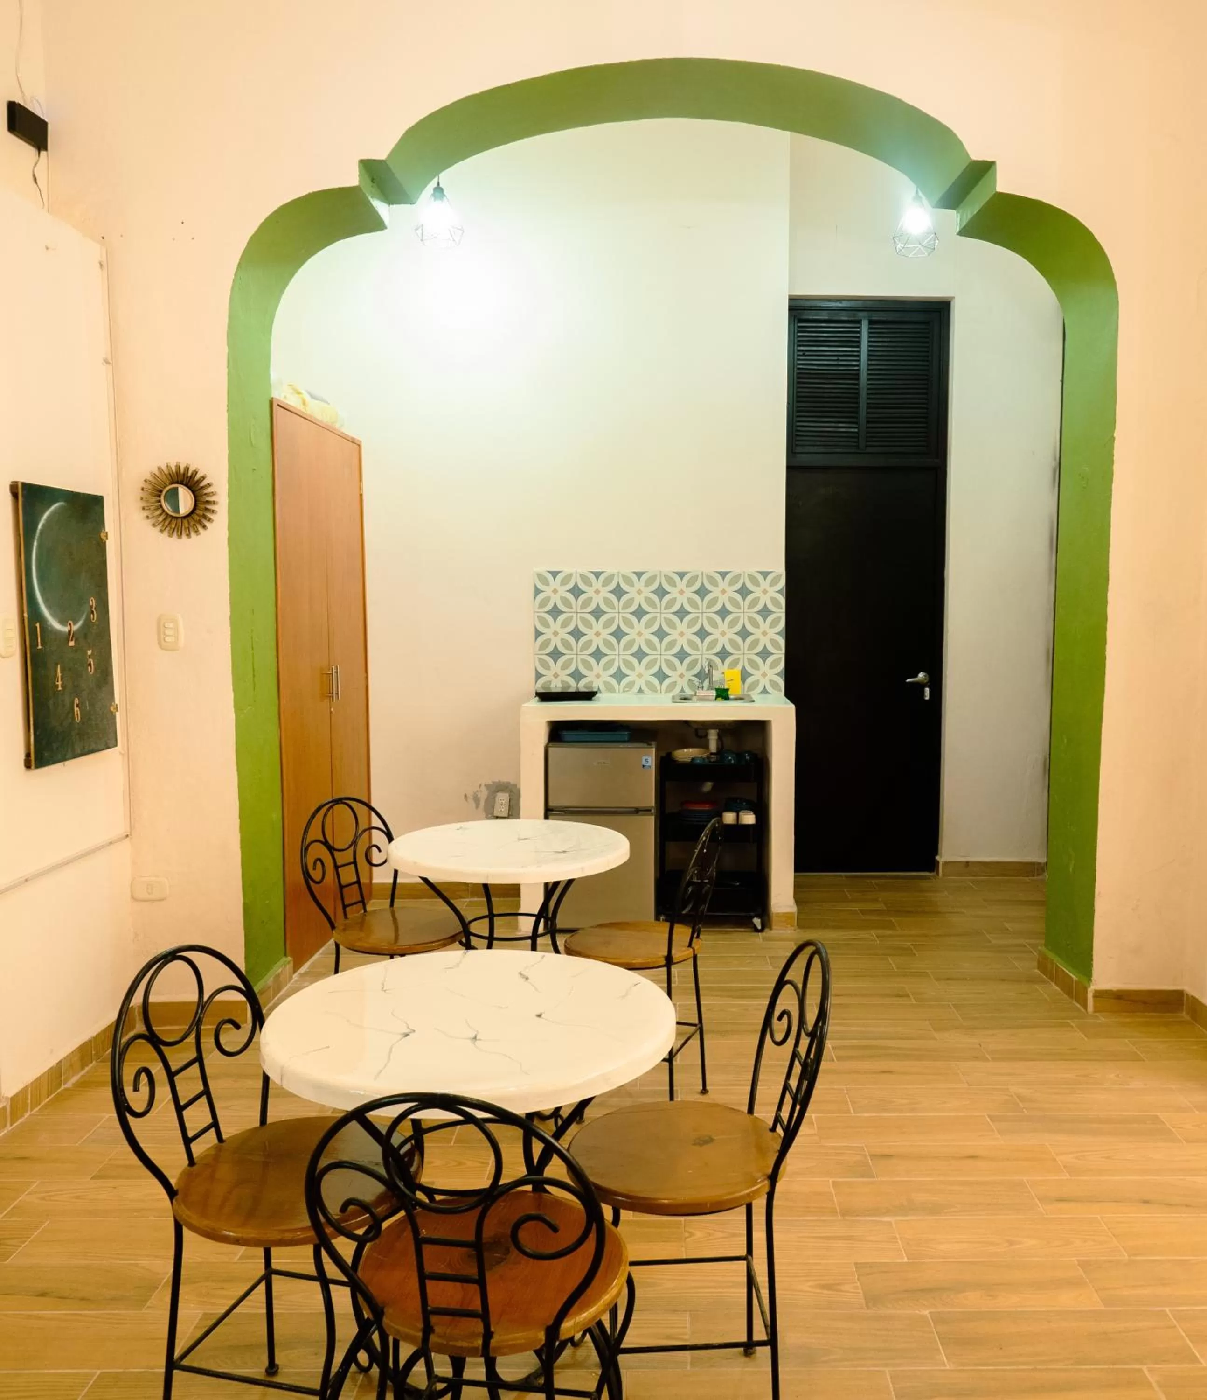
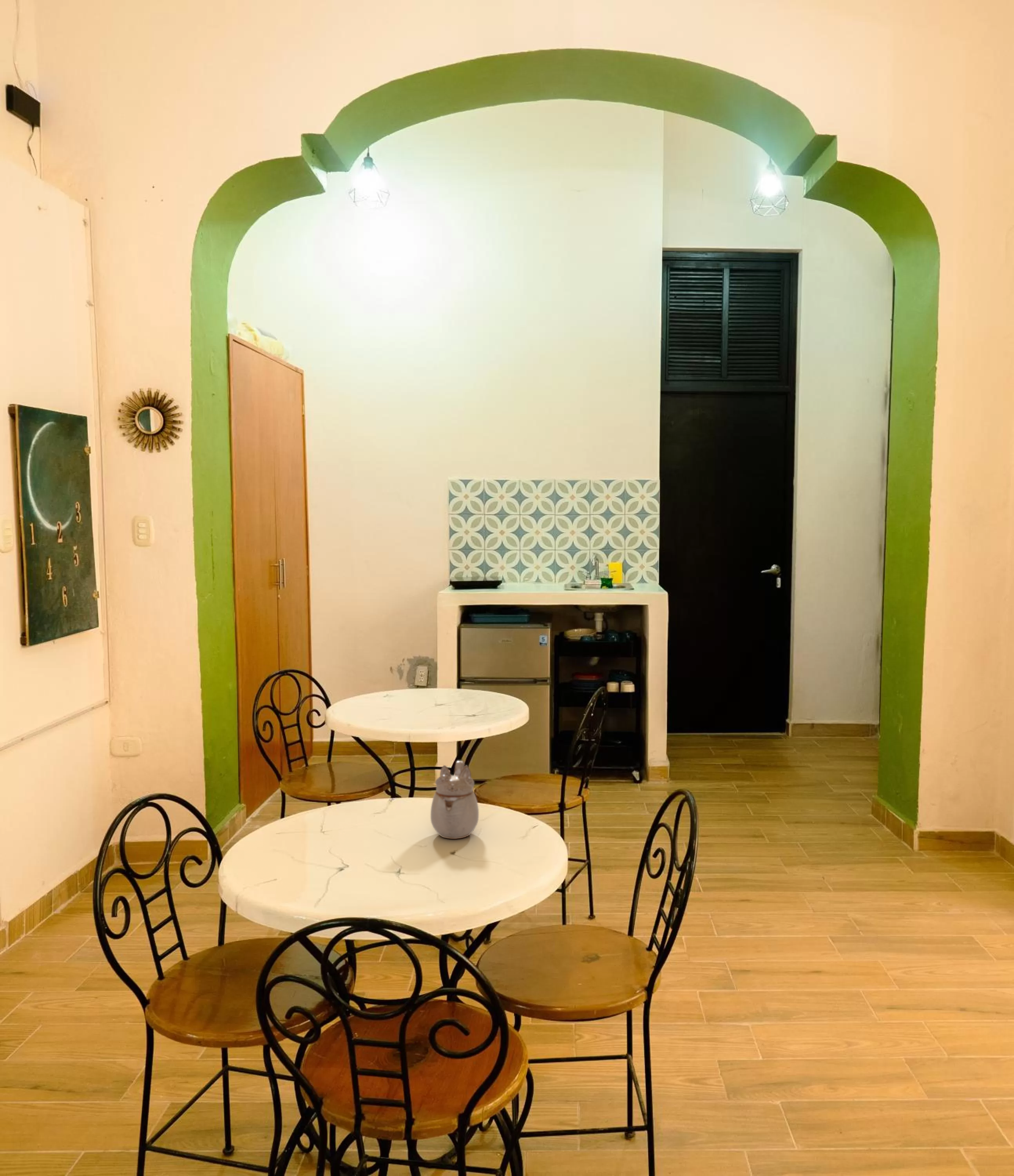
+ teapot (455, 799)
